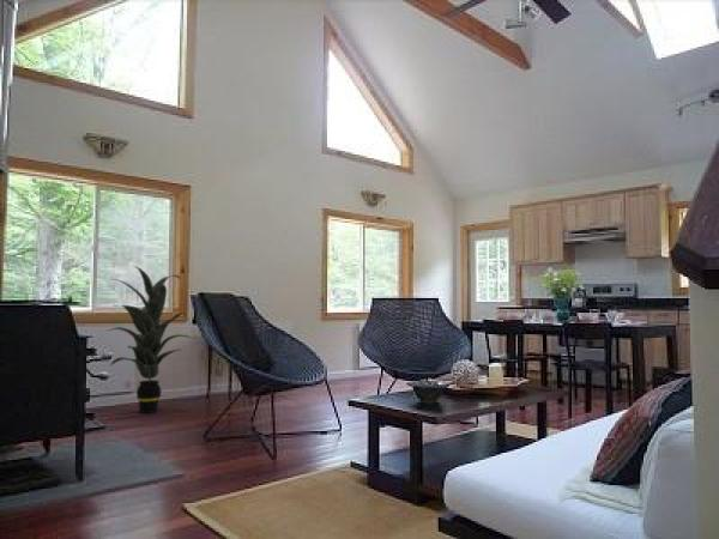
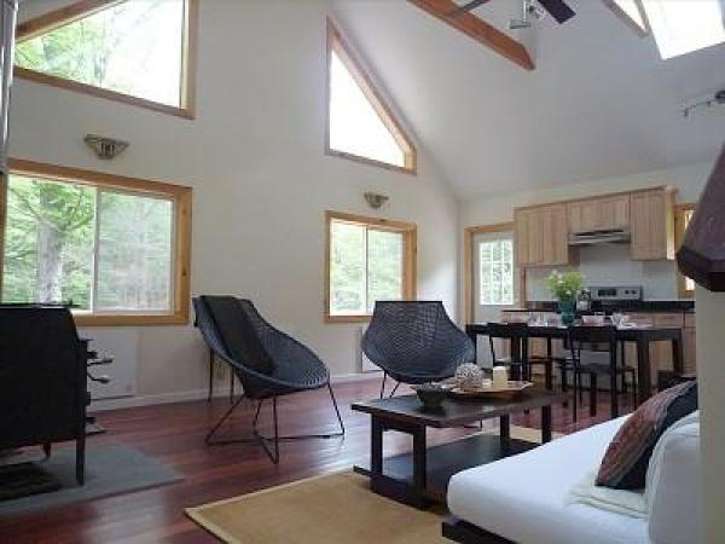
- indoor plant (144, 338)
